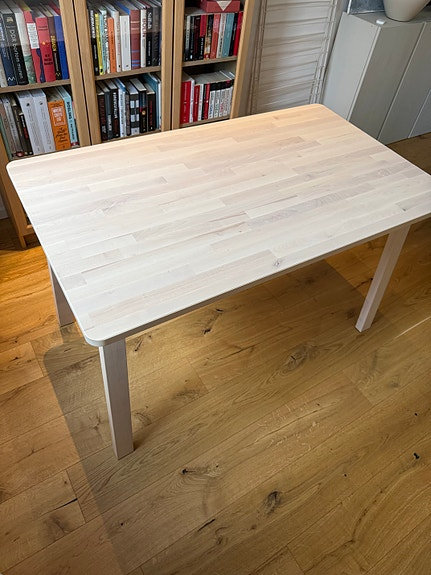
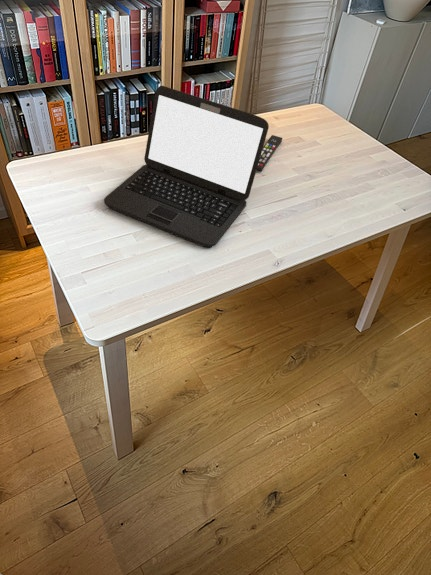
+ laptop (183, 164)
+ remote control (267, 152)
